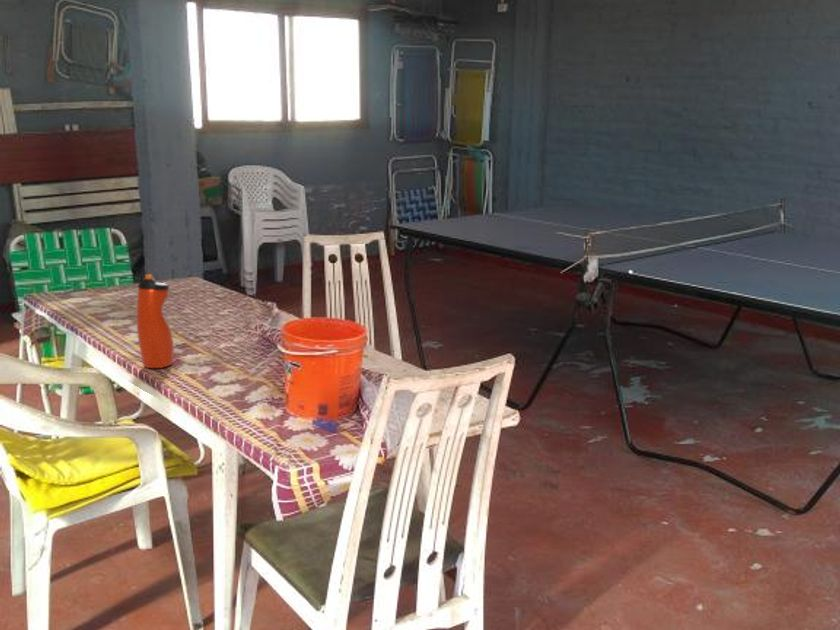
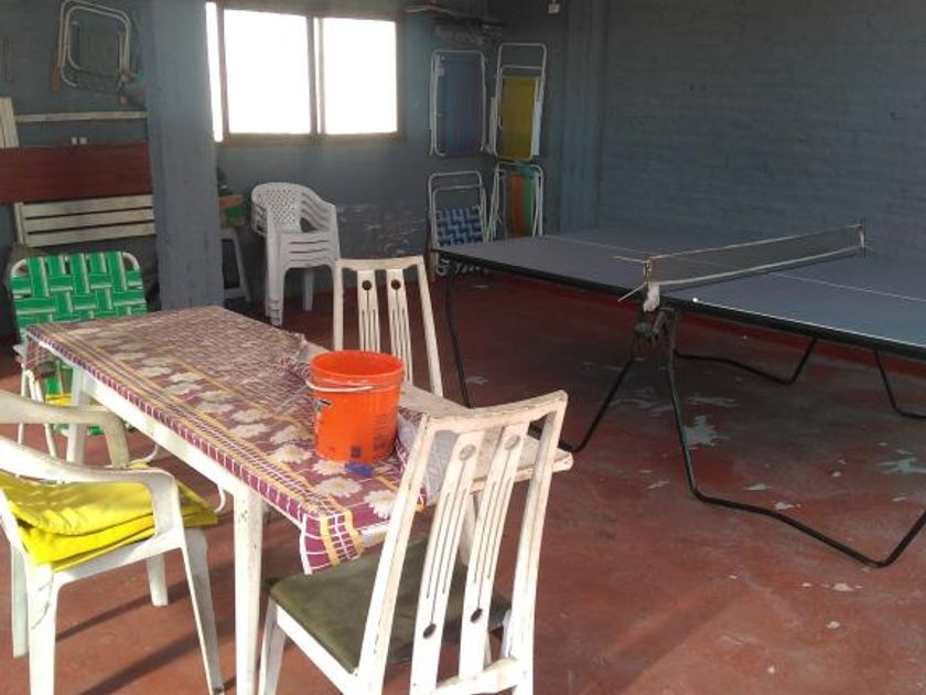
- water bottle (154, 320)
